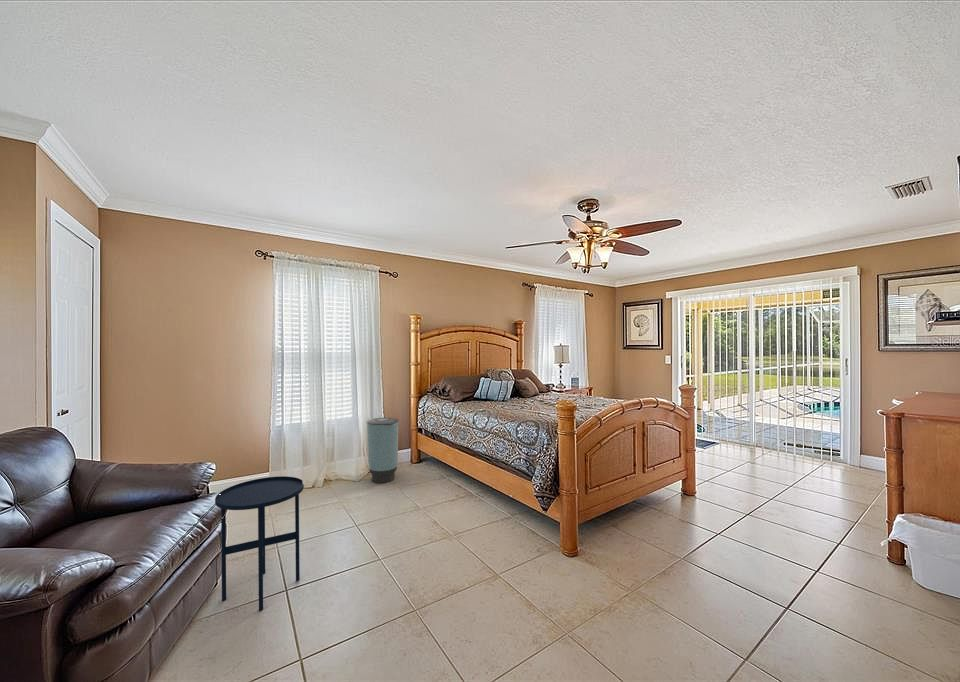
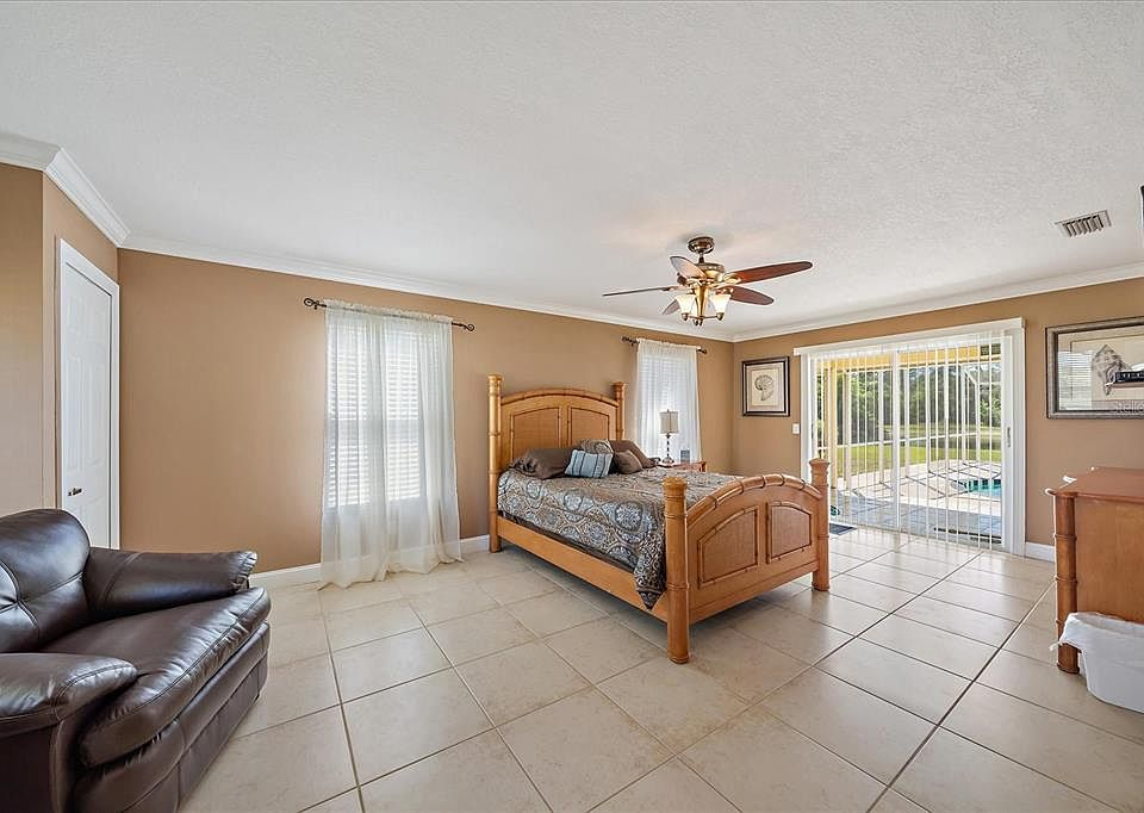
- side table (262, 539)
- trash can (381, 448)
